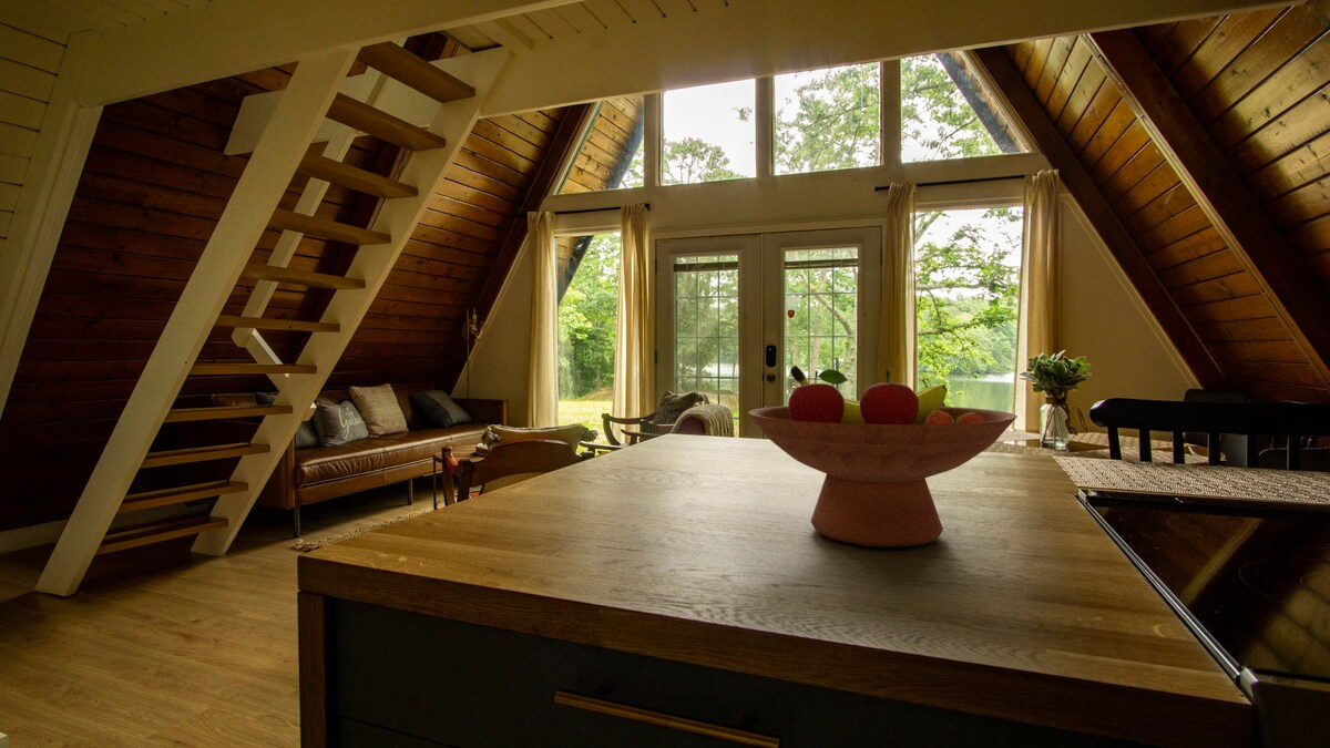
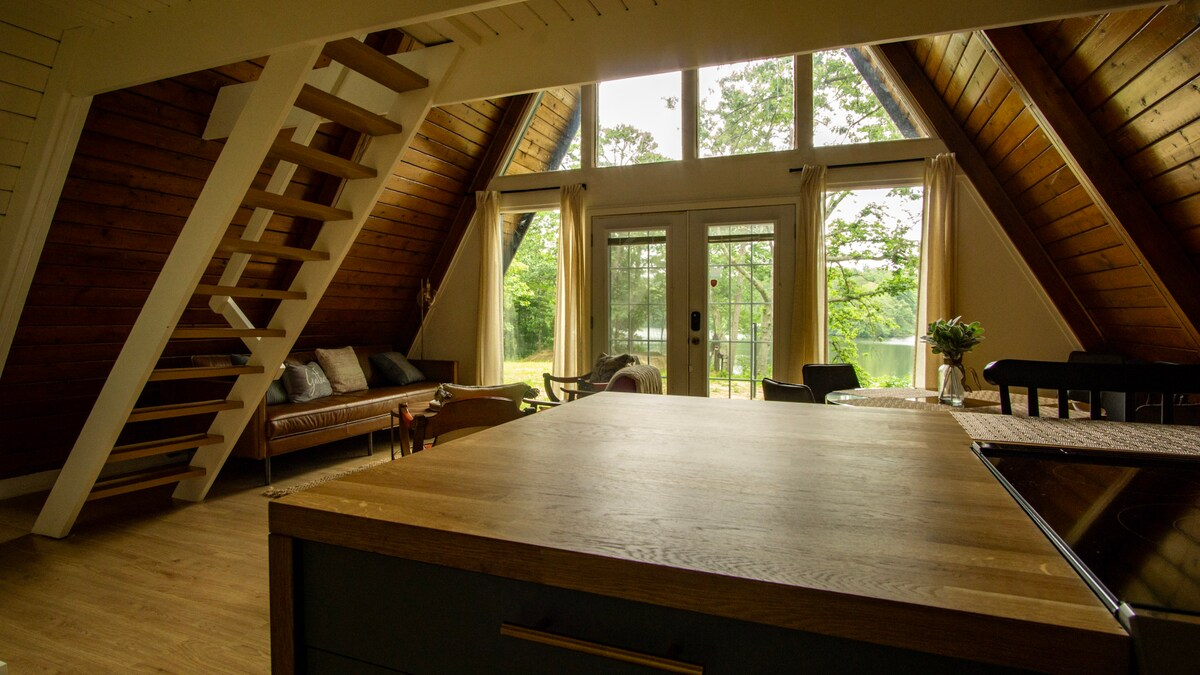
- fruit bowl (874, 448)
